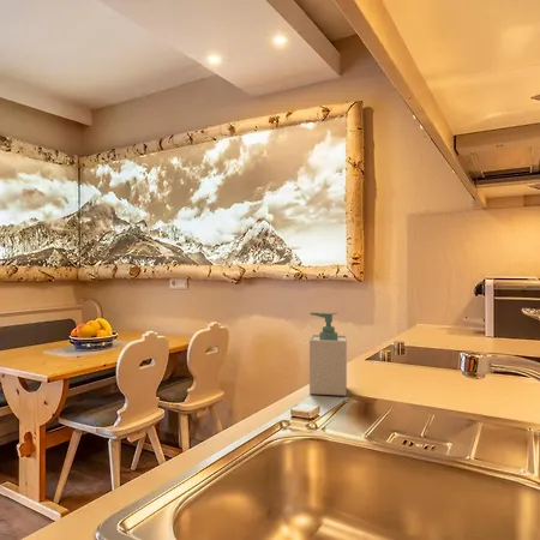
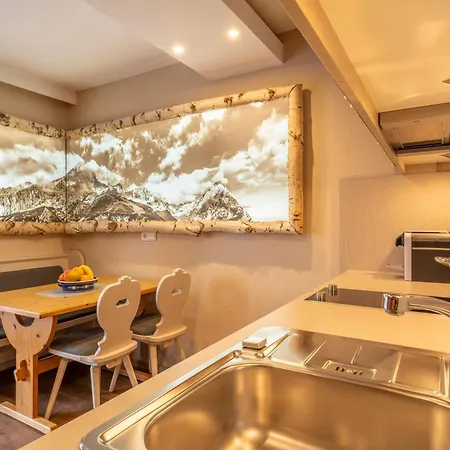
- soap bottle (328, 350)
